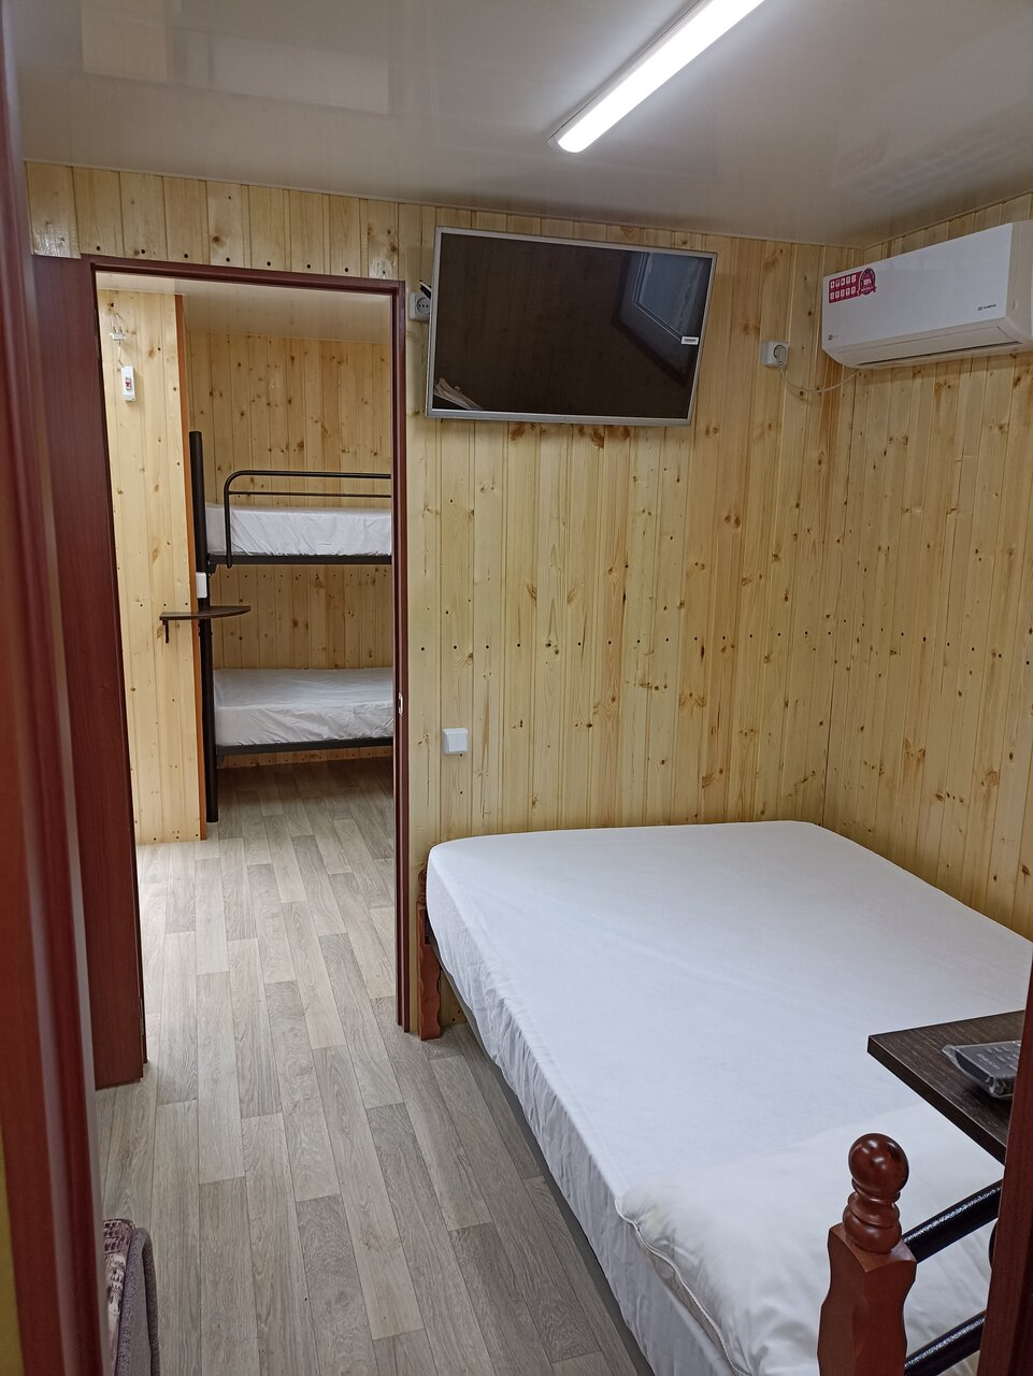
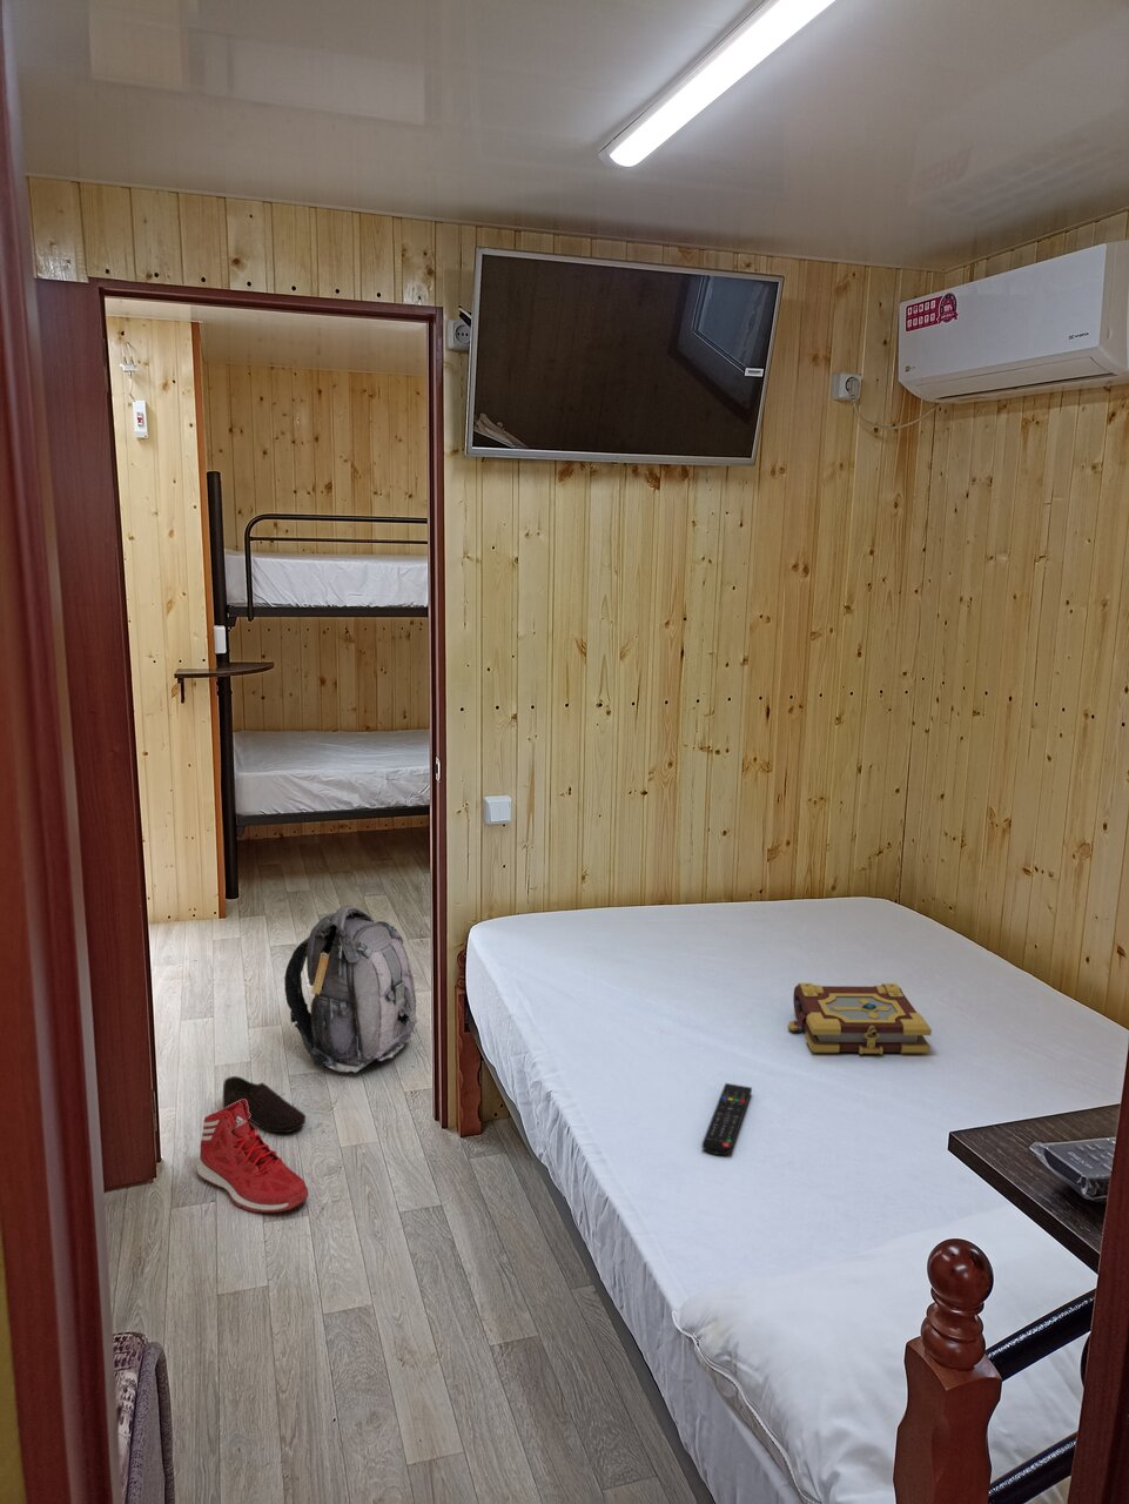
+ backpack (352, 979)
+ shoe (263, 1101)
+ book (851, 1017)
+ sneaker (250, 1151)
+ remote control (727, 1117)
